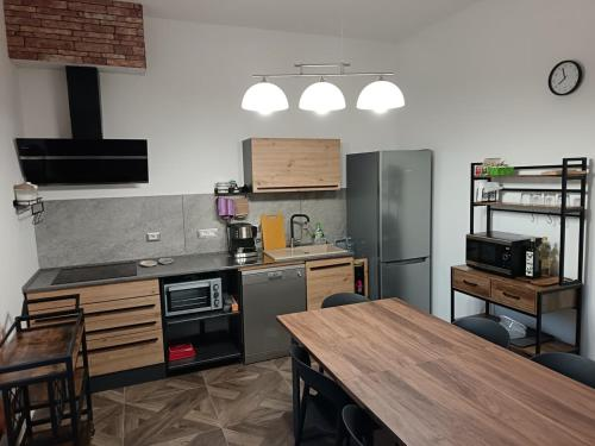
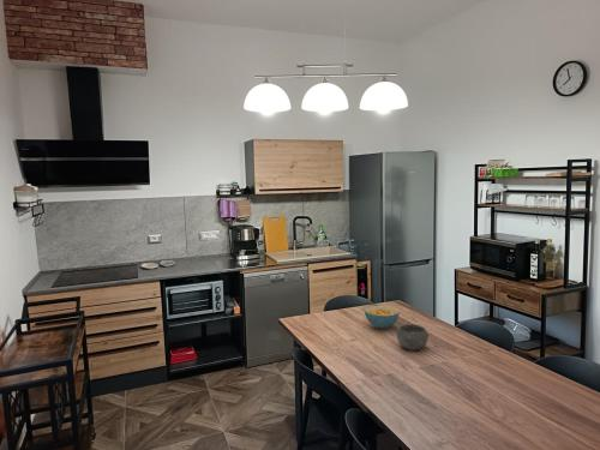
+ cereal bowl (382, 318)
+ bowl (412, 337)
